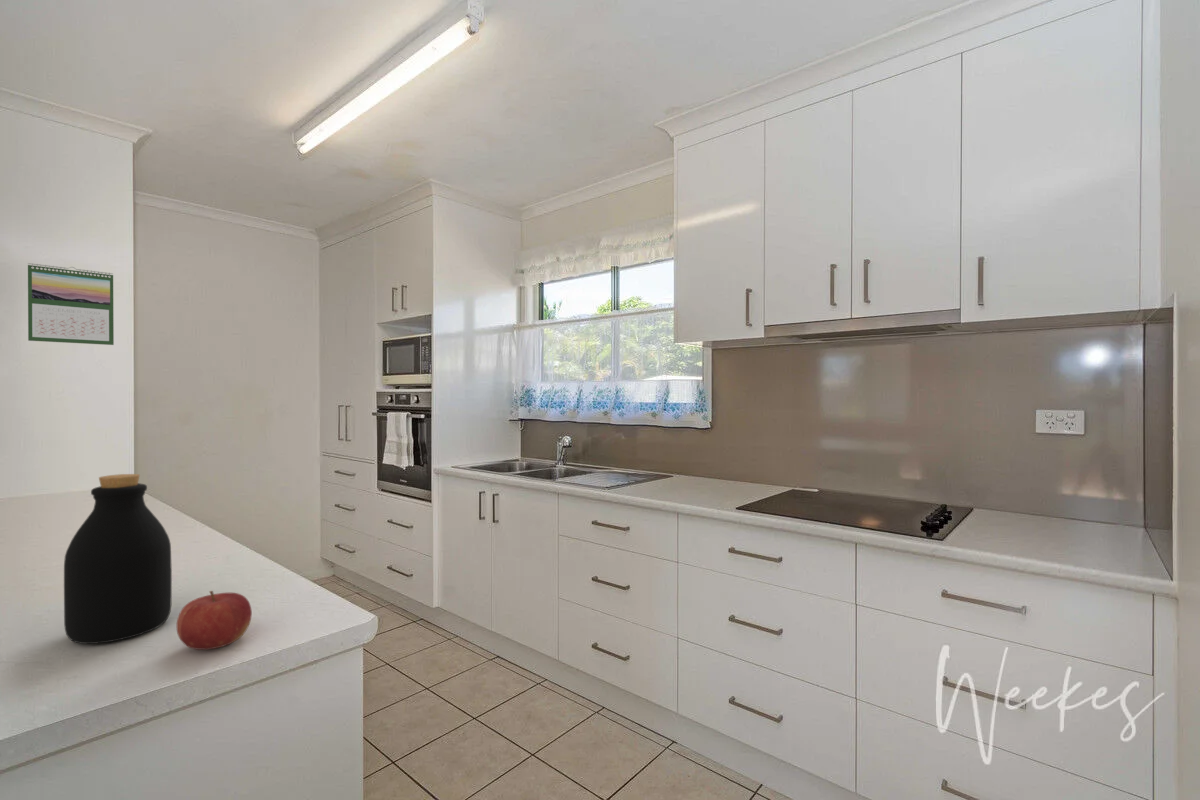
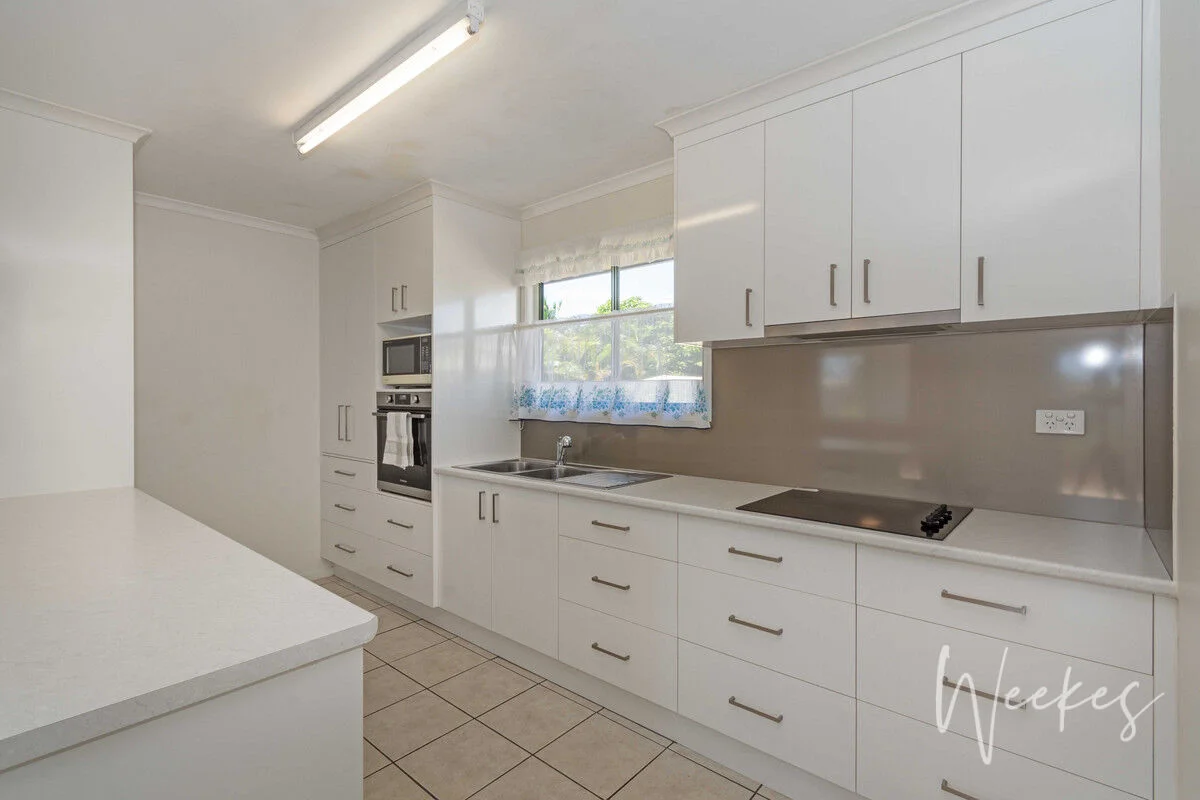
- fruit (215, 617)
- calendar (72, 304)
- bottle (120, 552)
